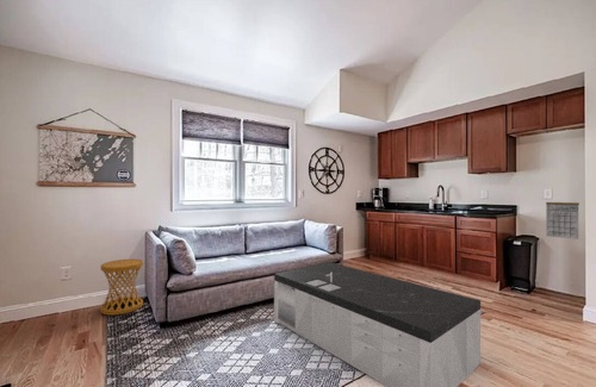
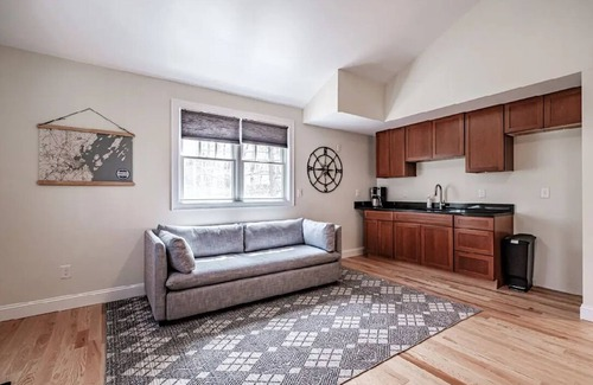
- coffee table (362, 307)
- side table (122, 285)
- calendar (561, 216)
